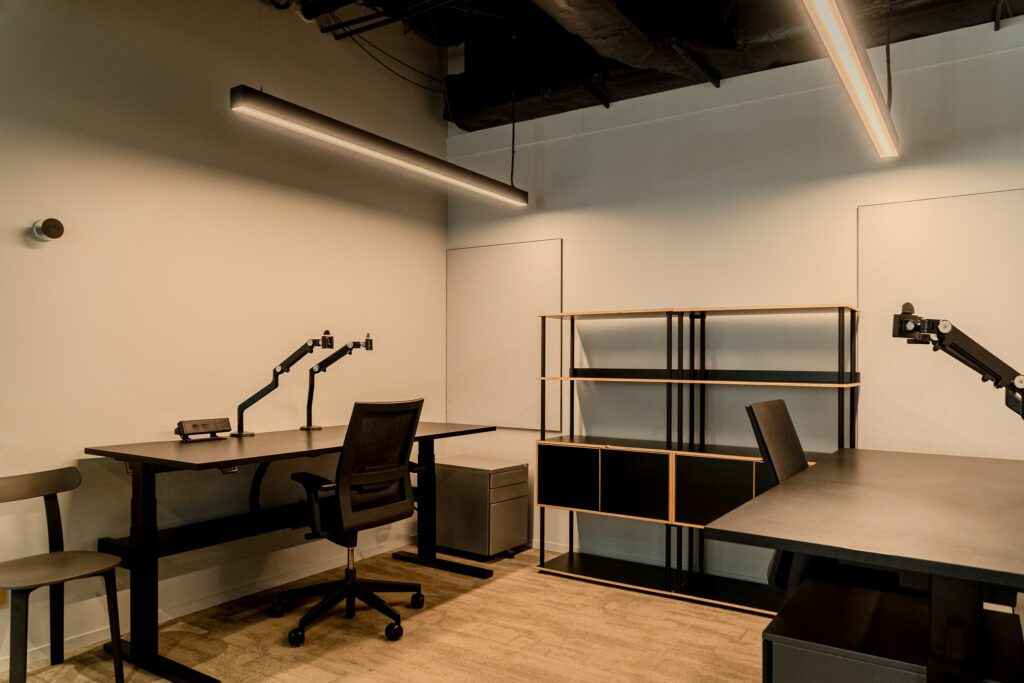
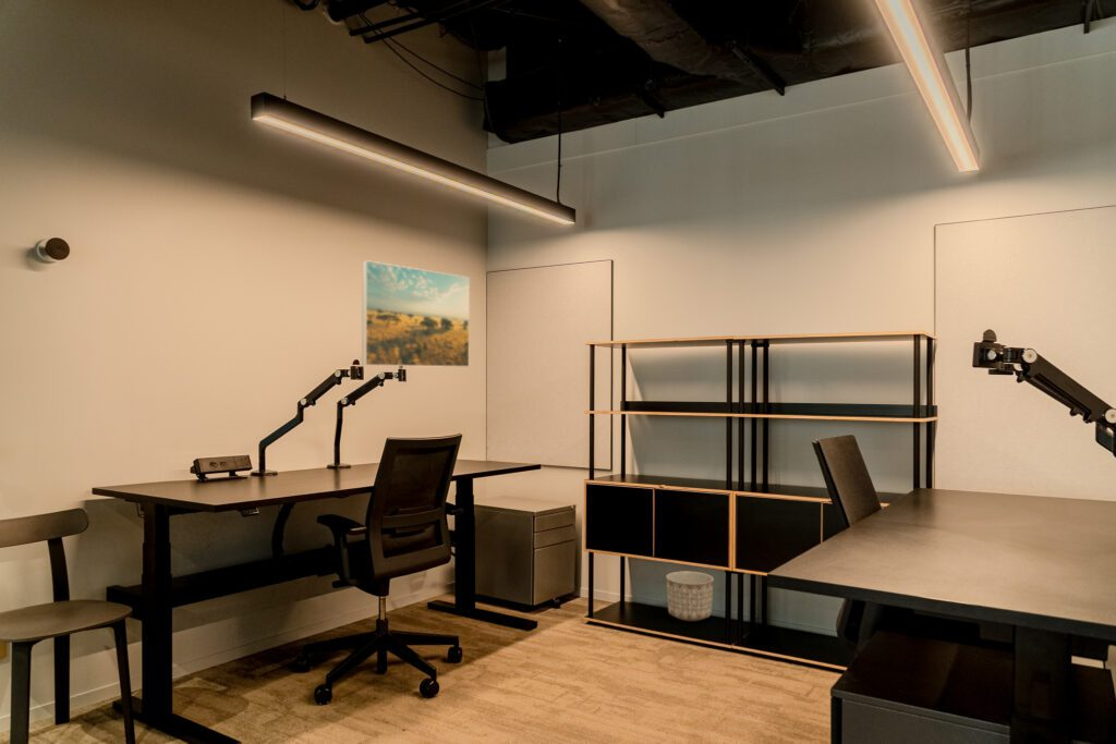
+ planter (689, 597)
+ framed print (420, 317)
